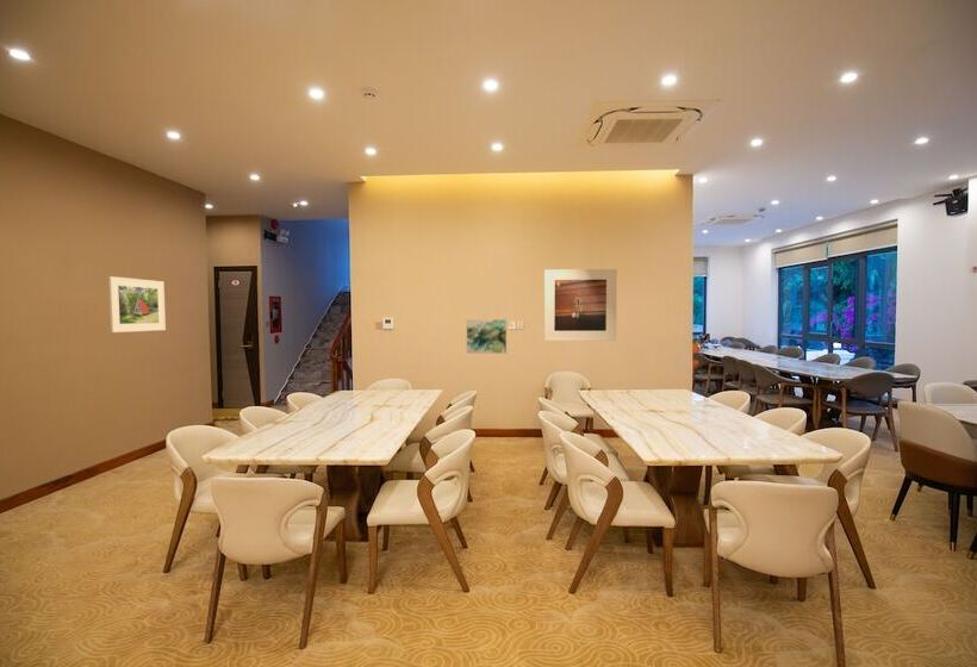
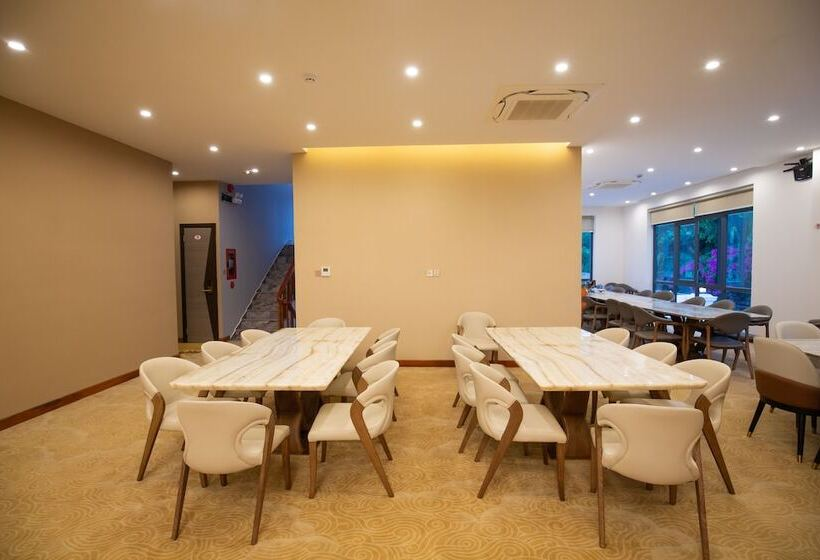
- wall art (486, 336)
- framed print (579, 305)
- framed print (138, 305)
